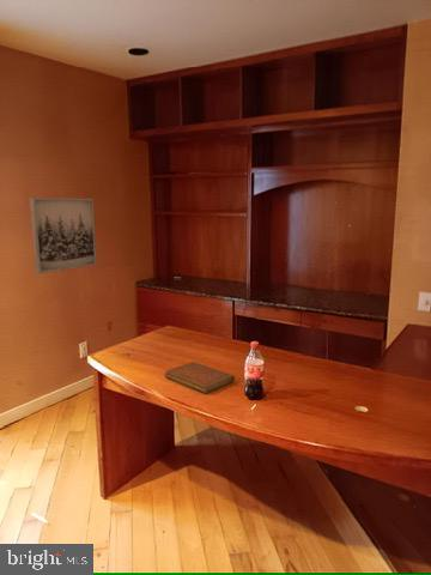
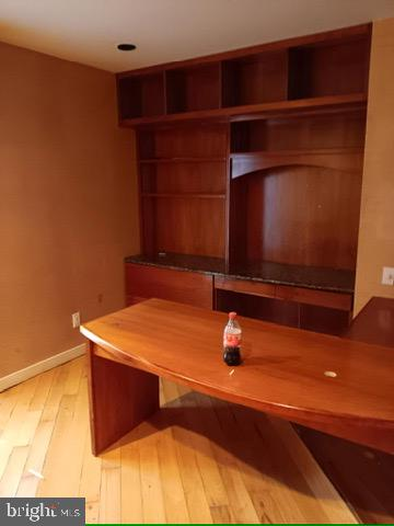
- notebook (199, 375)
- wall art (66, 234)
